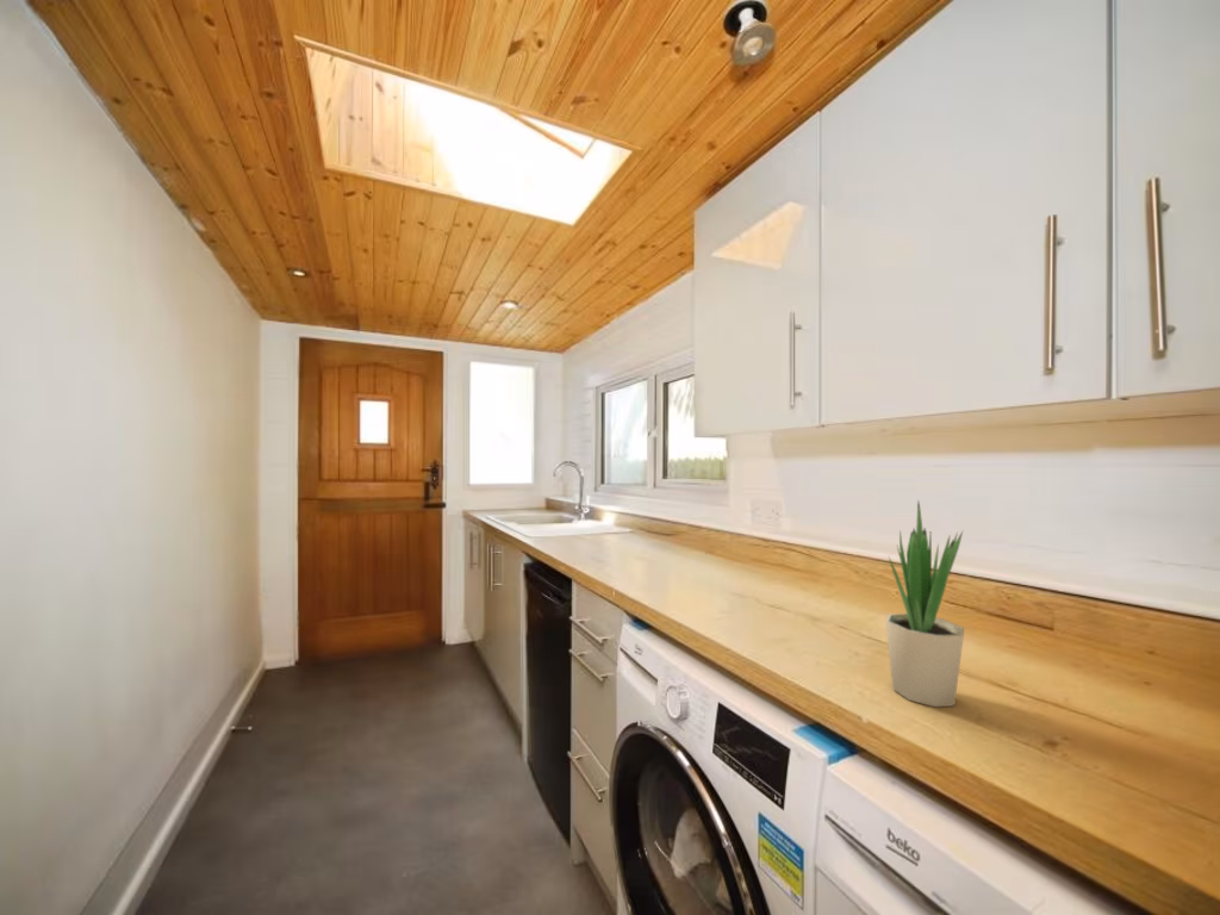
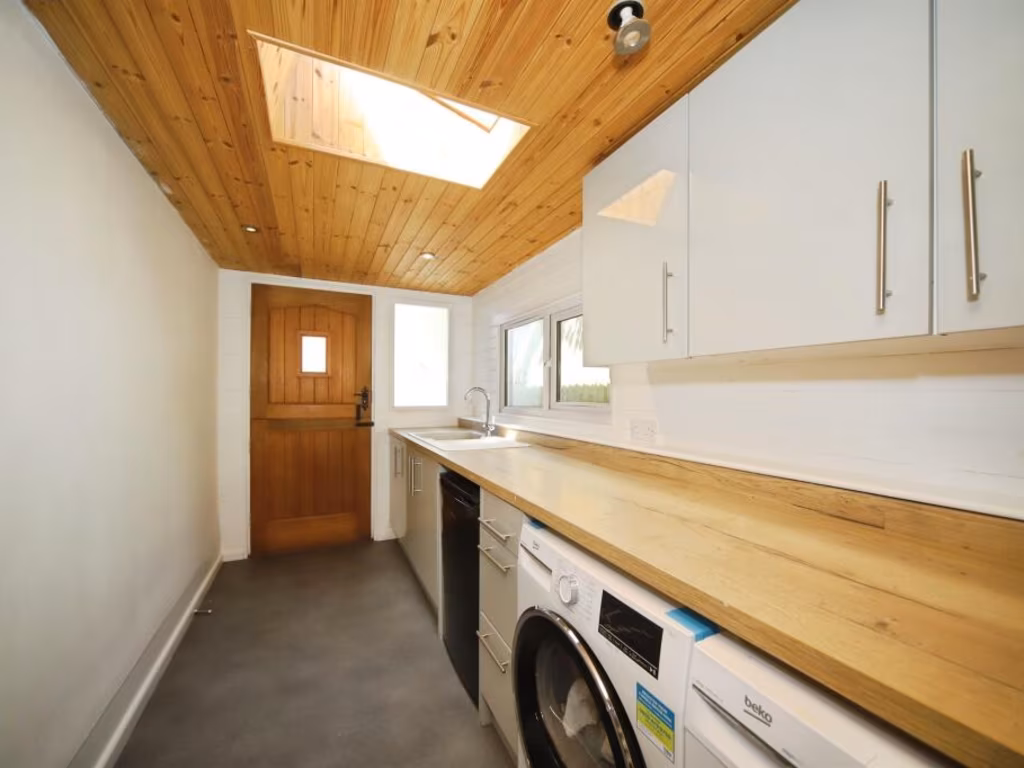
- potted plant (926, 598)
